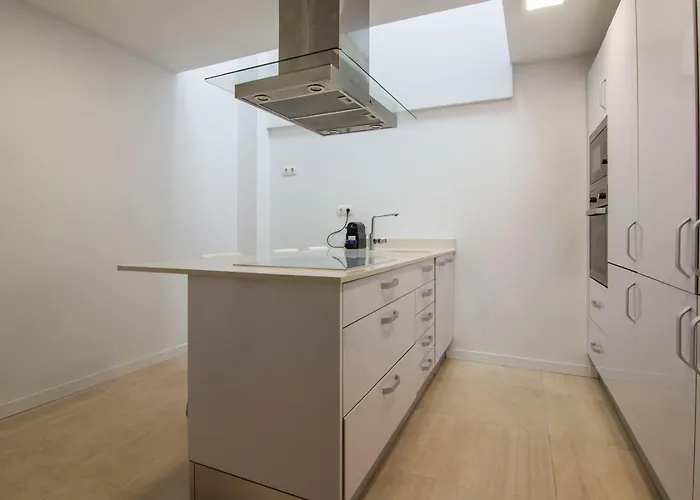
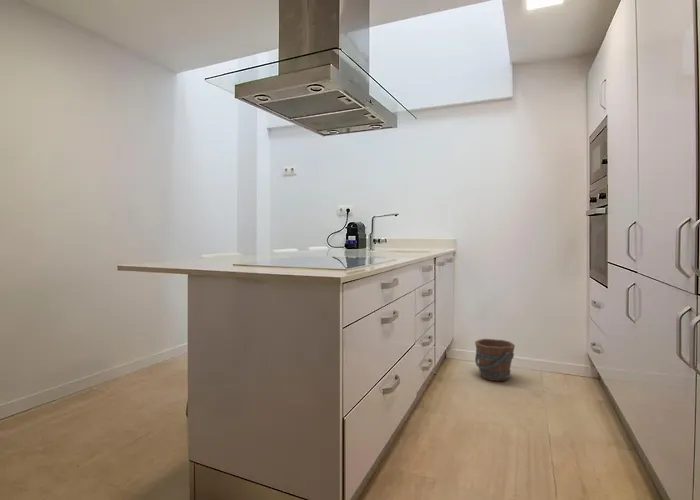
+ bucket (494, 359)
